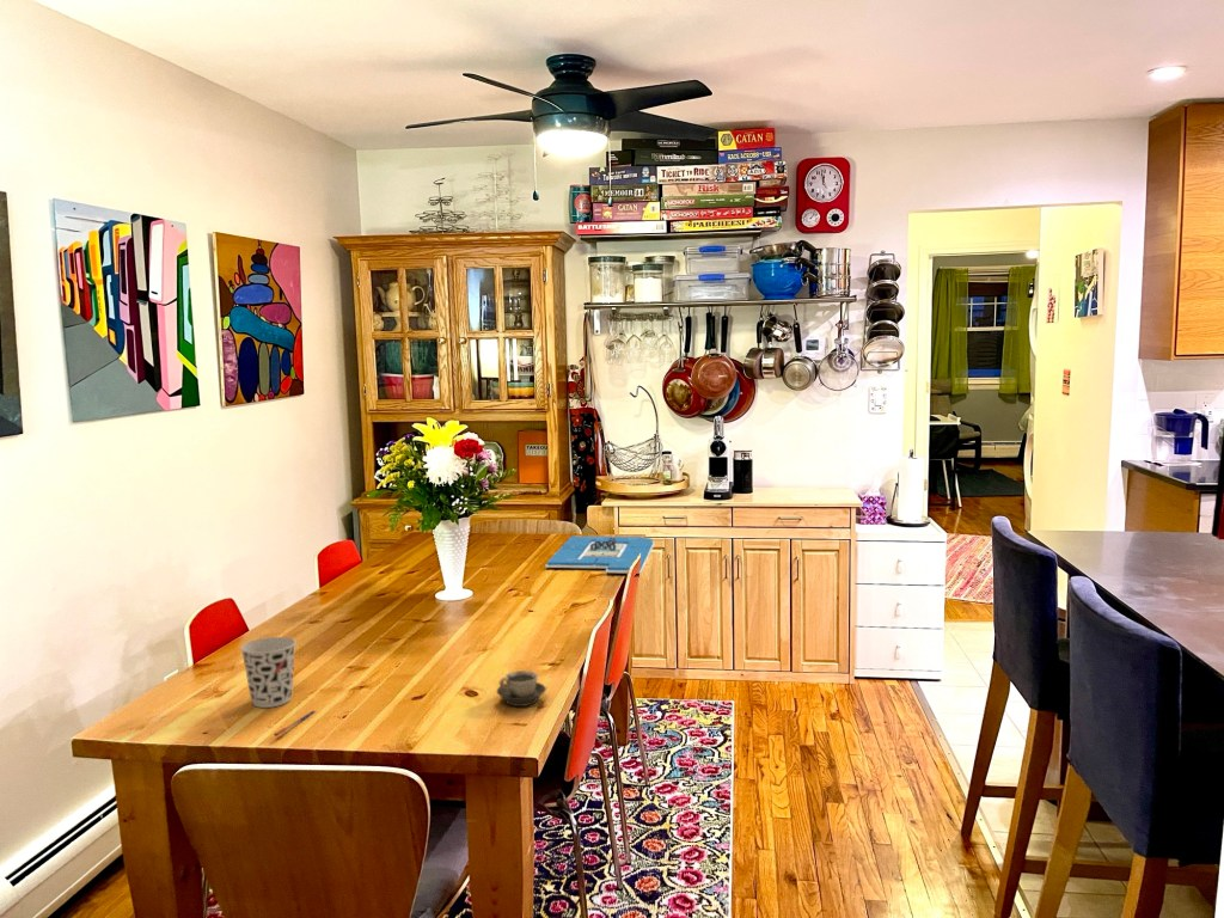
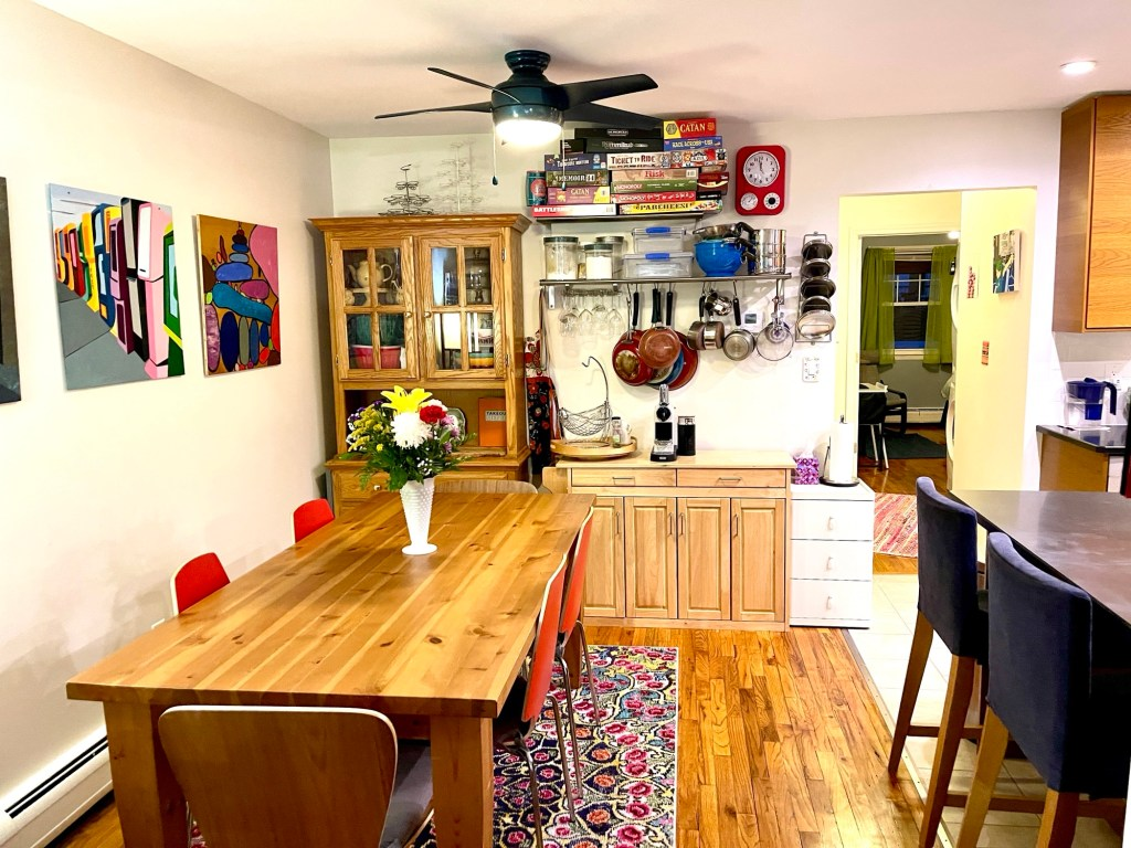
- cup (270, 672)
- pen (295, 722)
- board game (602, 549)
- cup (521, 687)
